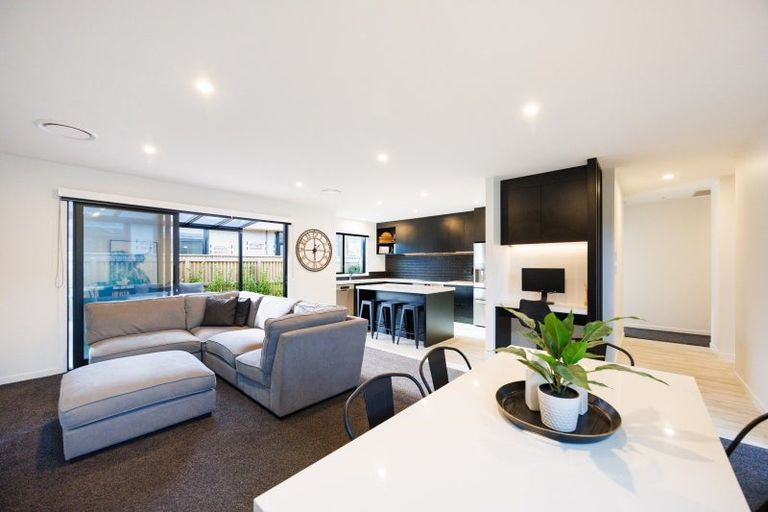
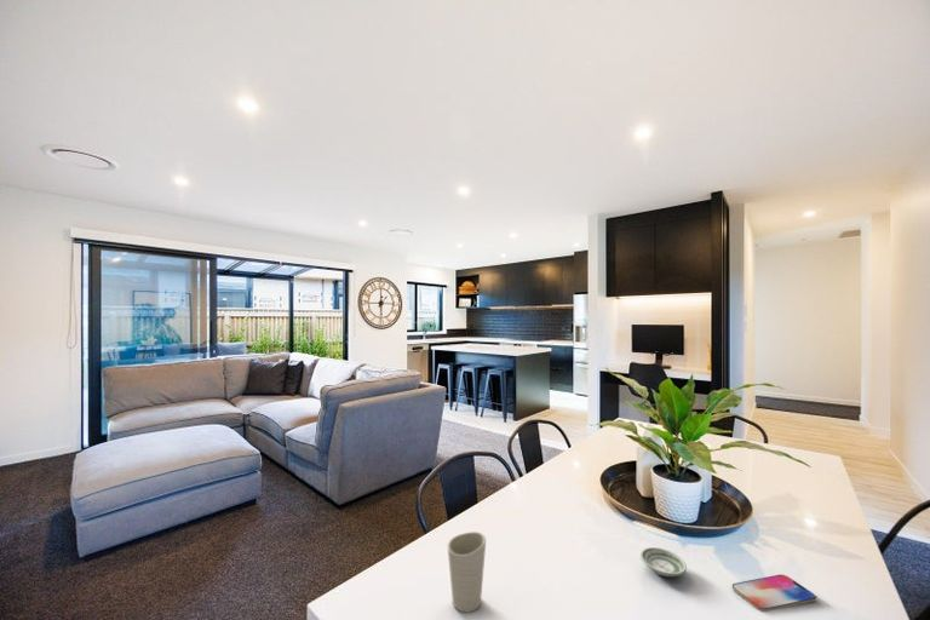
+ cup (466, 569)
+ smartphone (773, 591)
+ saucer (662, 564)
